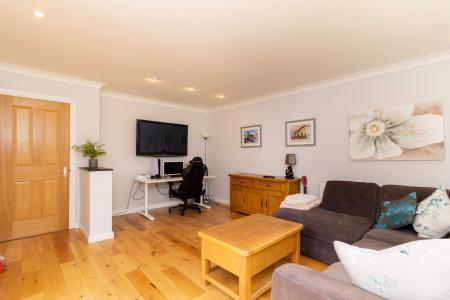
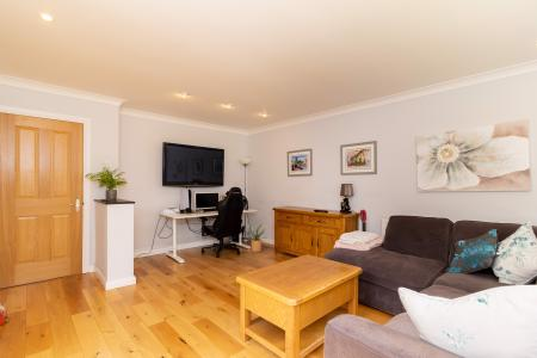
+ house plant (257, 236)
